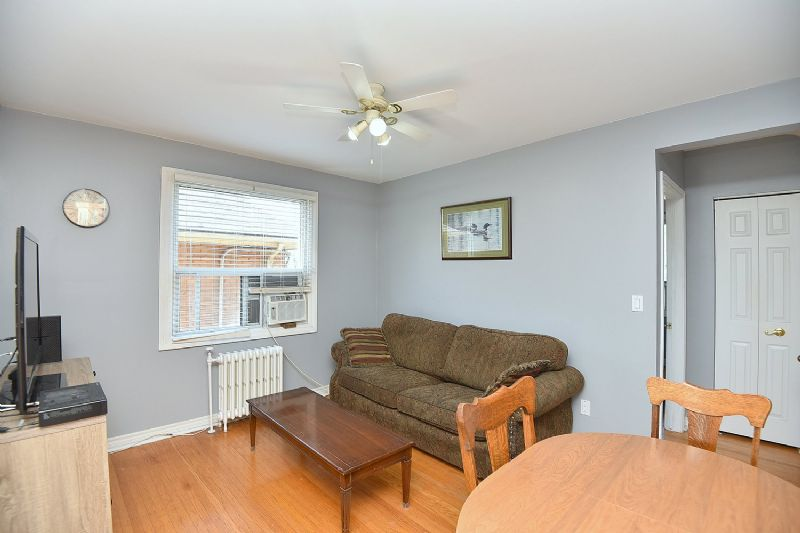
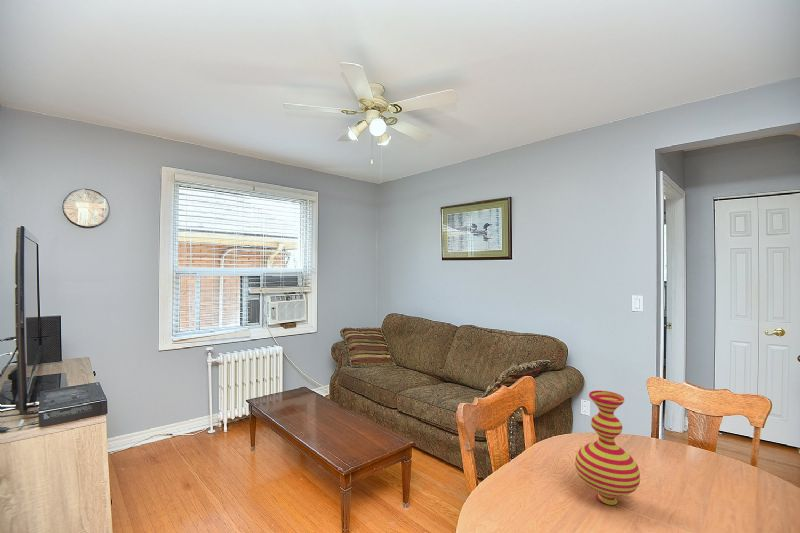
+ vase (606, 447)
